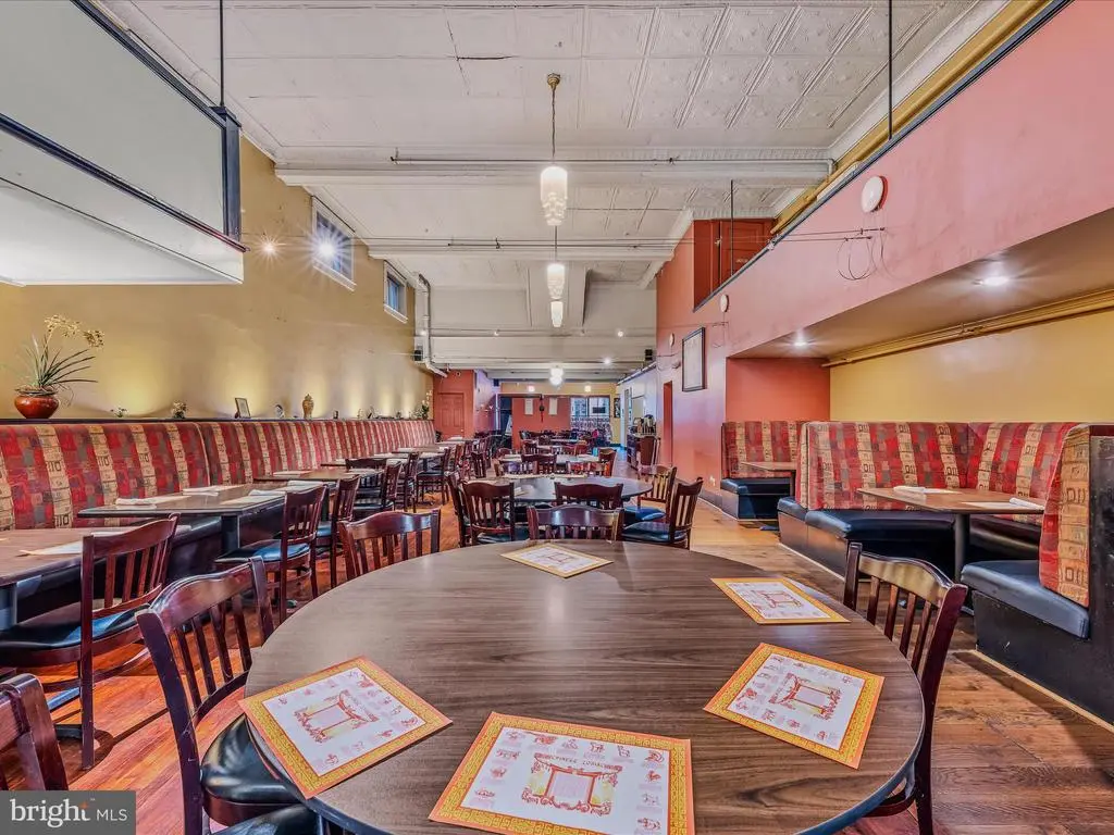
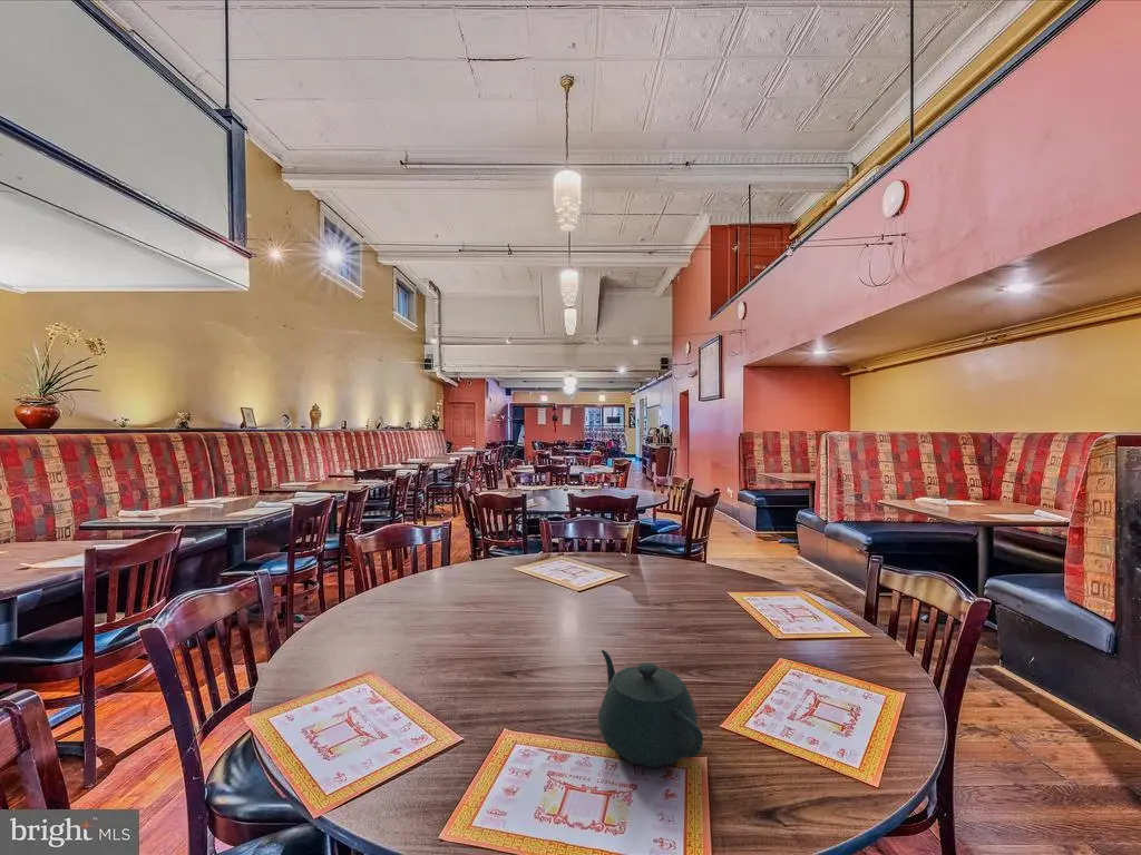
+ teapot (644, 702)
